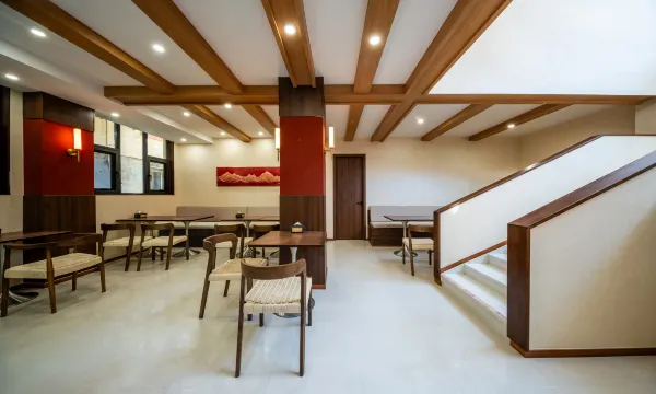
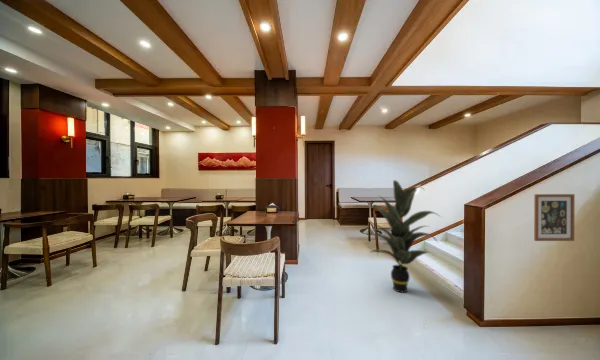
+ wall art (554, 217)
+ indoor plant (400, 234)
